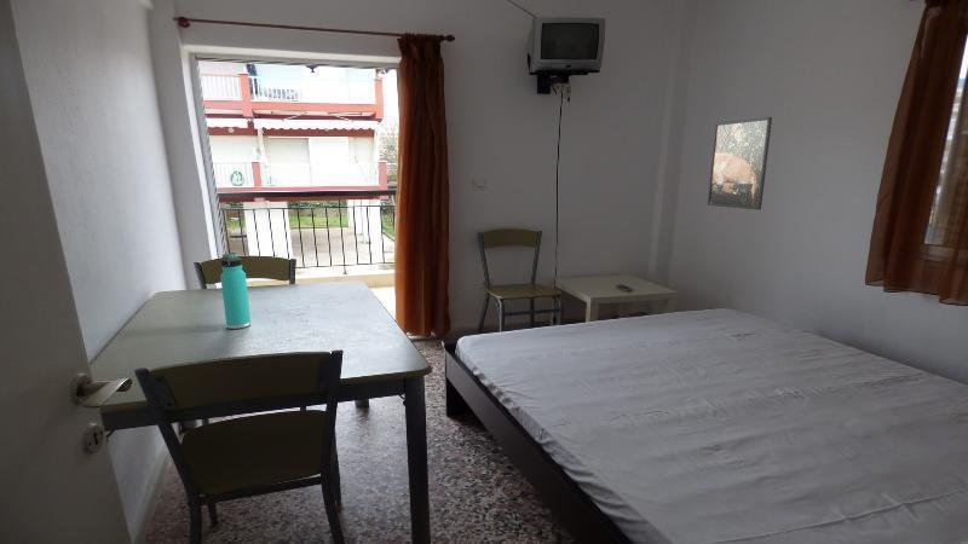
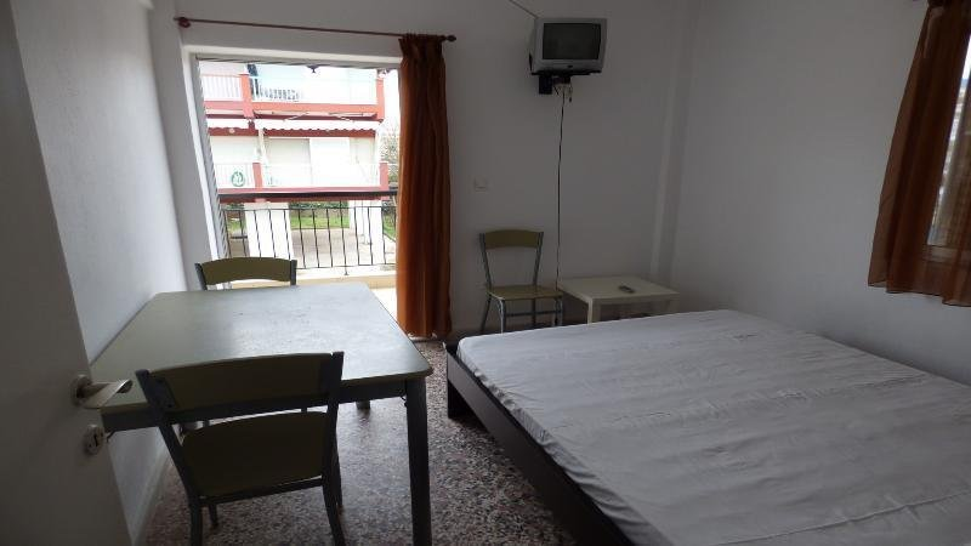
- thermos bottle (235, 289)
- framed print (737, 164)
